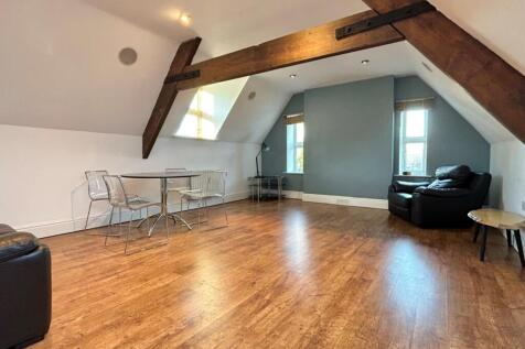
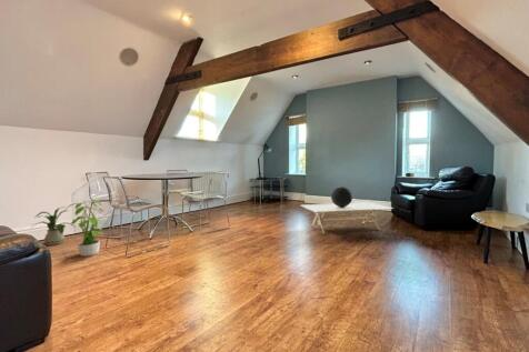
+ house plant (53, 223)
+ decorative globe (341, 197)
+ coffee table (345, 217)
+ potted plant (84, 227)
